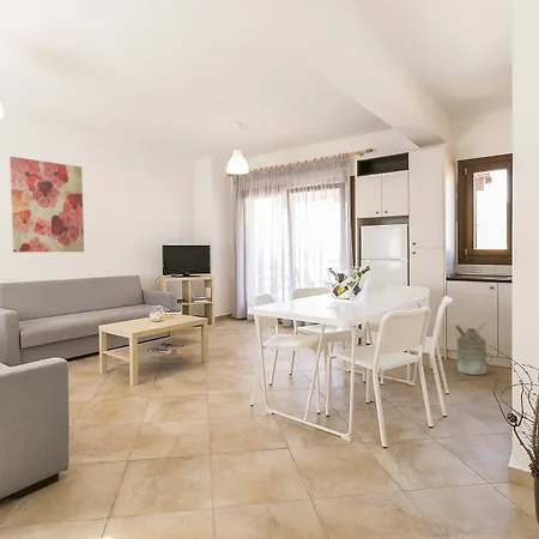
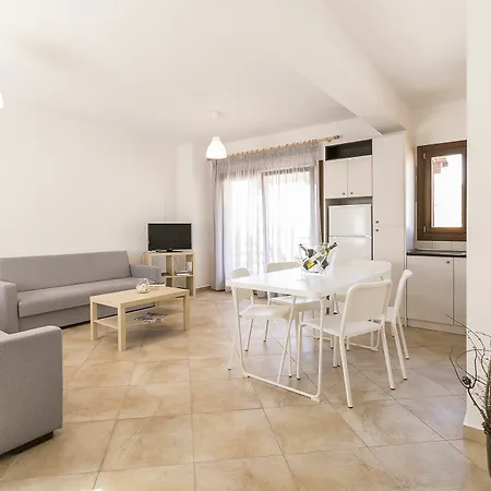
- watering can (473, 346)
- wall art (49, 207)
